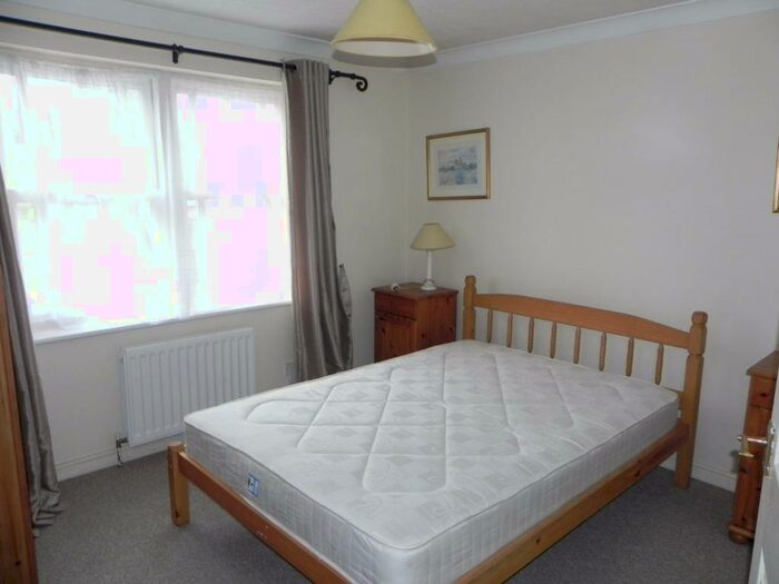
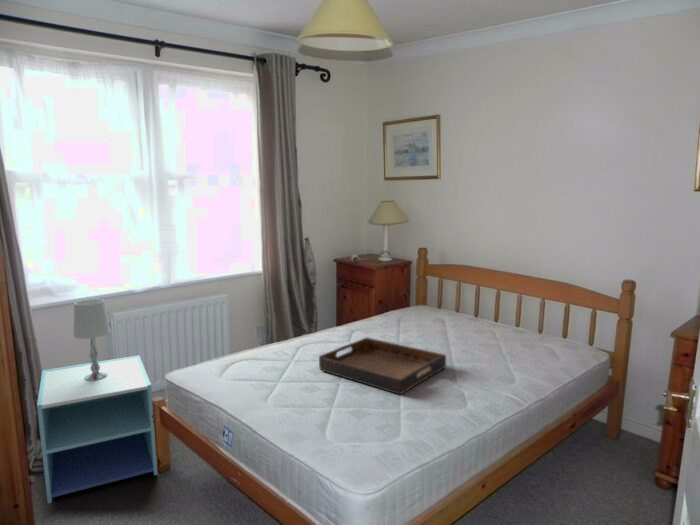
+ table lamp (92, 339)
+ nightstand (98, 421)
+ serving tray (381, 362)
